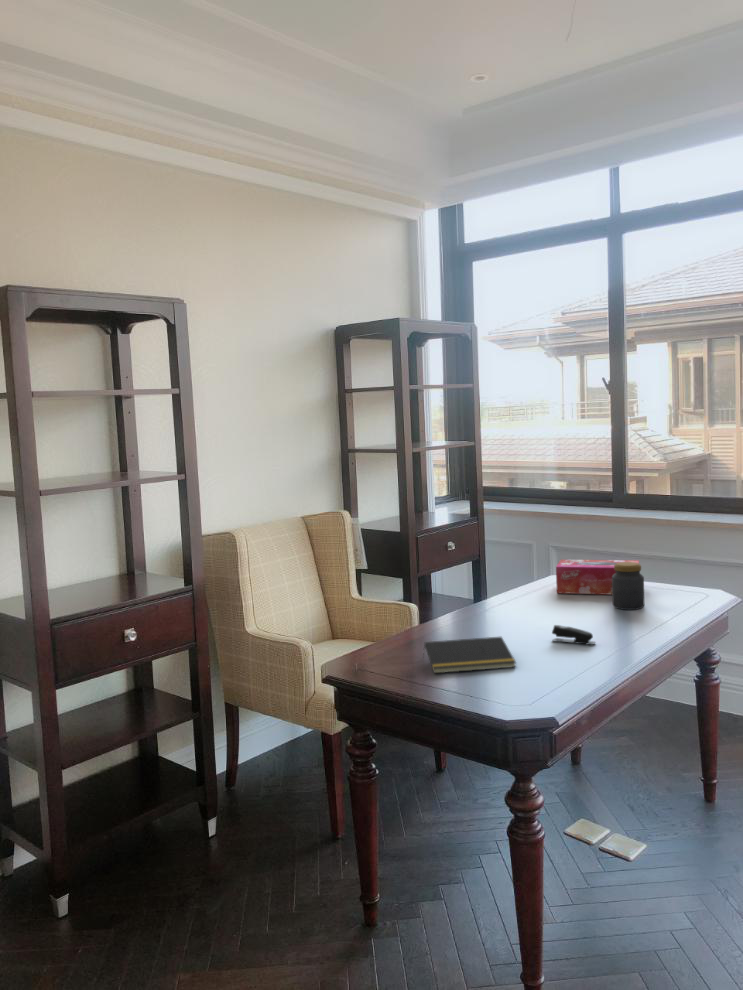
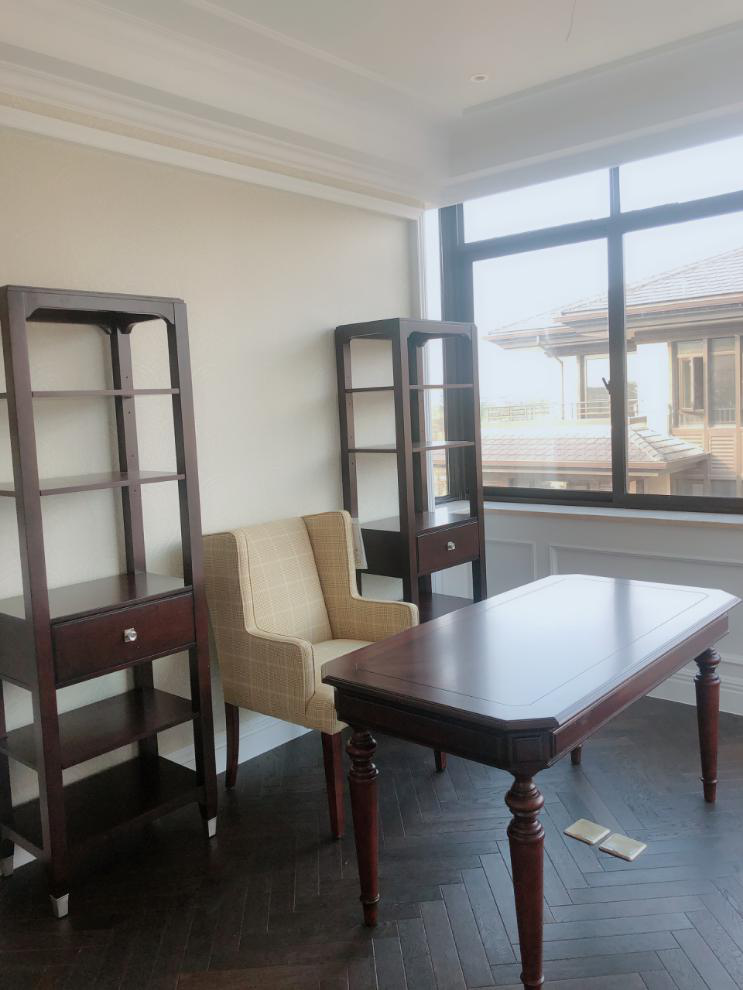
- tissue box (598, 576)
- notepad (469, 654)
- stapler (573, 634)
- jar (628, 585)
